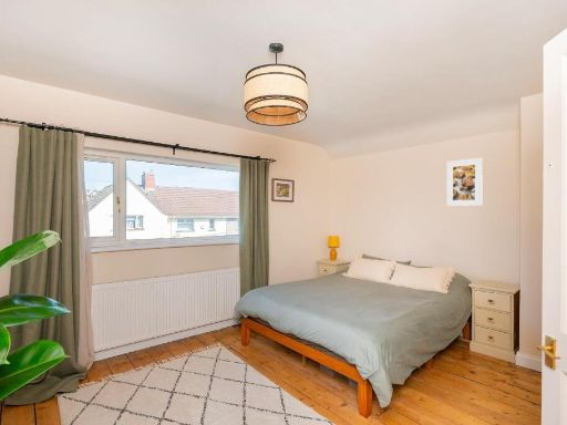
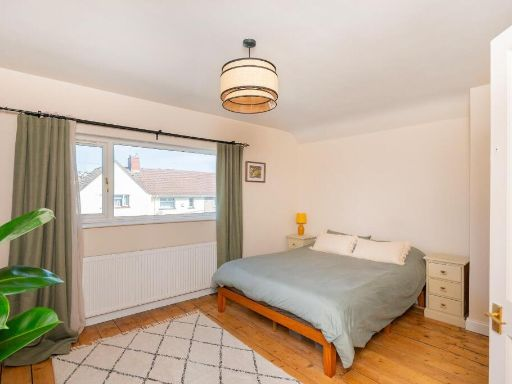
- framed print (464, 183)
